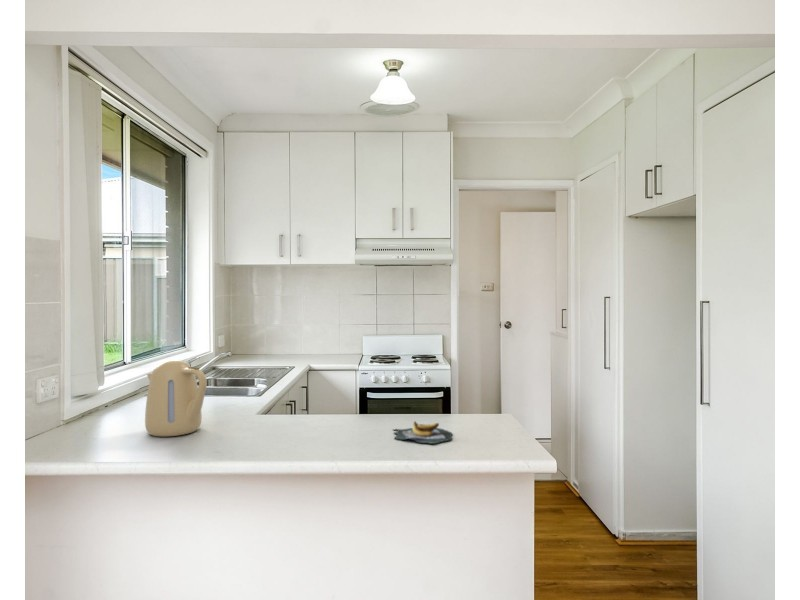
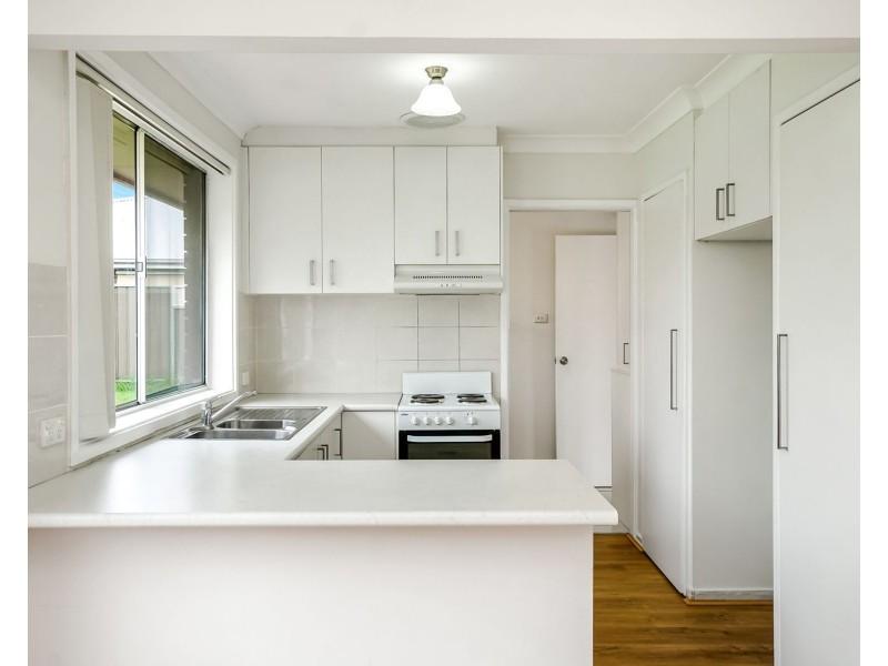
- banana bunch (422, 428)
- kettle (176, 395)
